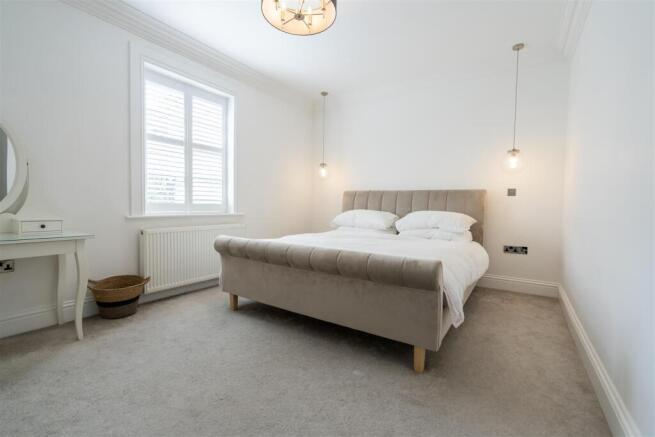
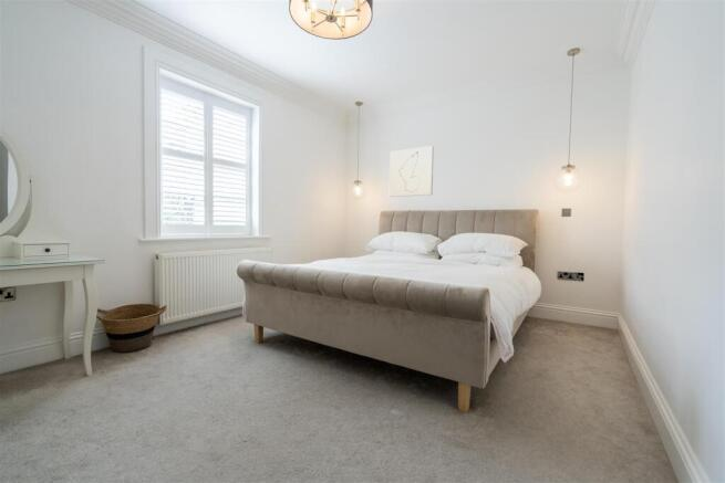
+ wall art (410, 172)
